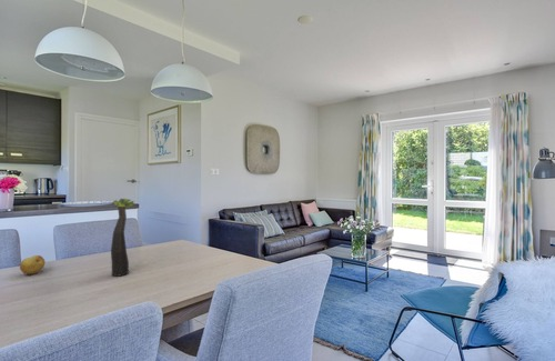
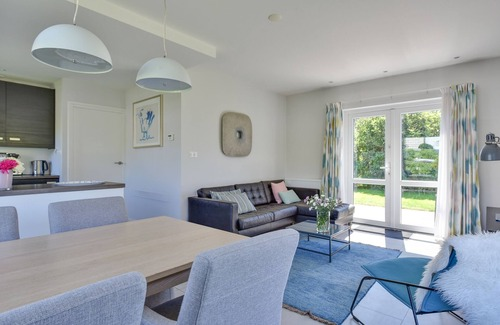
- plant (121, 234)
- fruit (32, 264)
